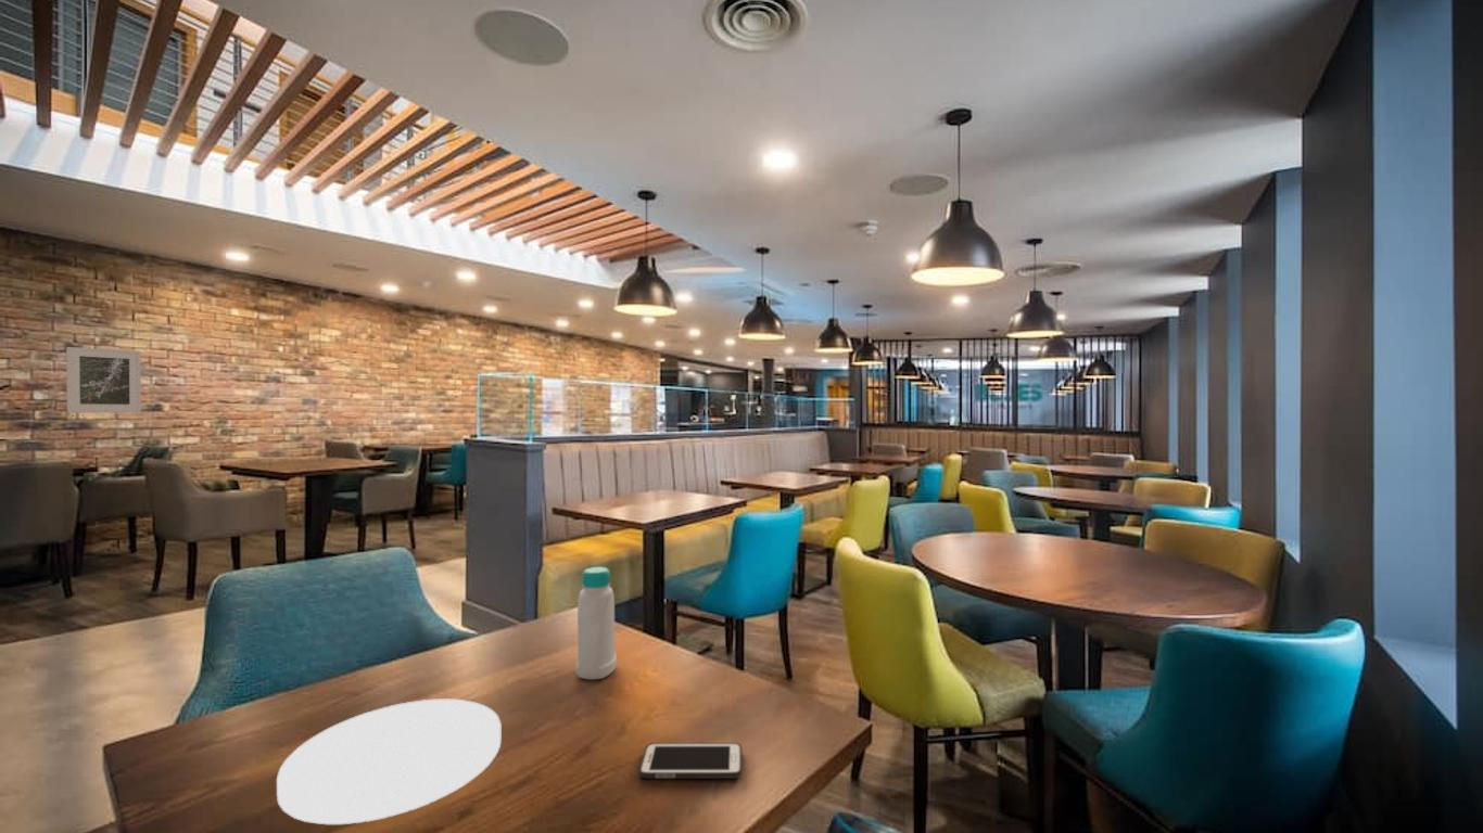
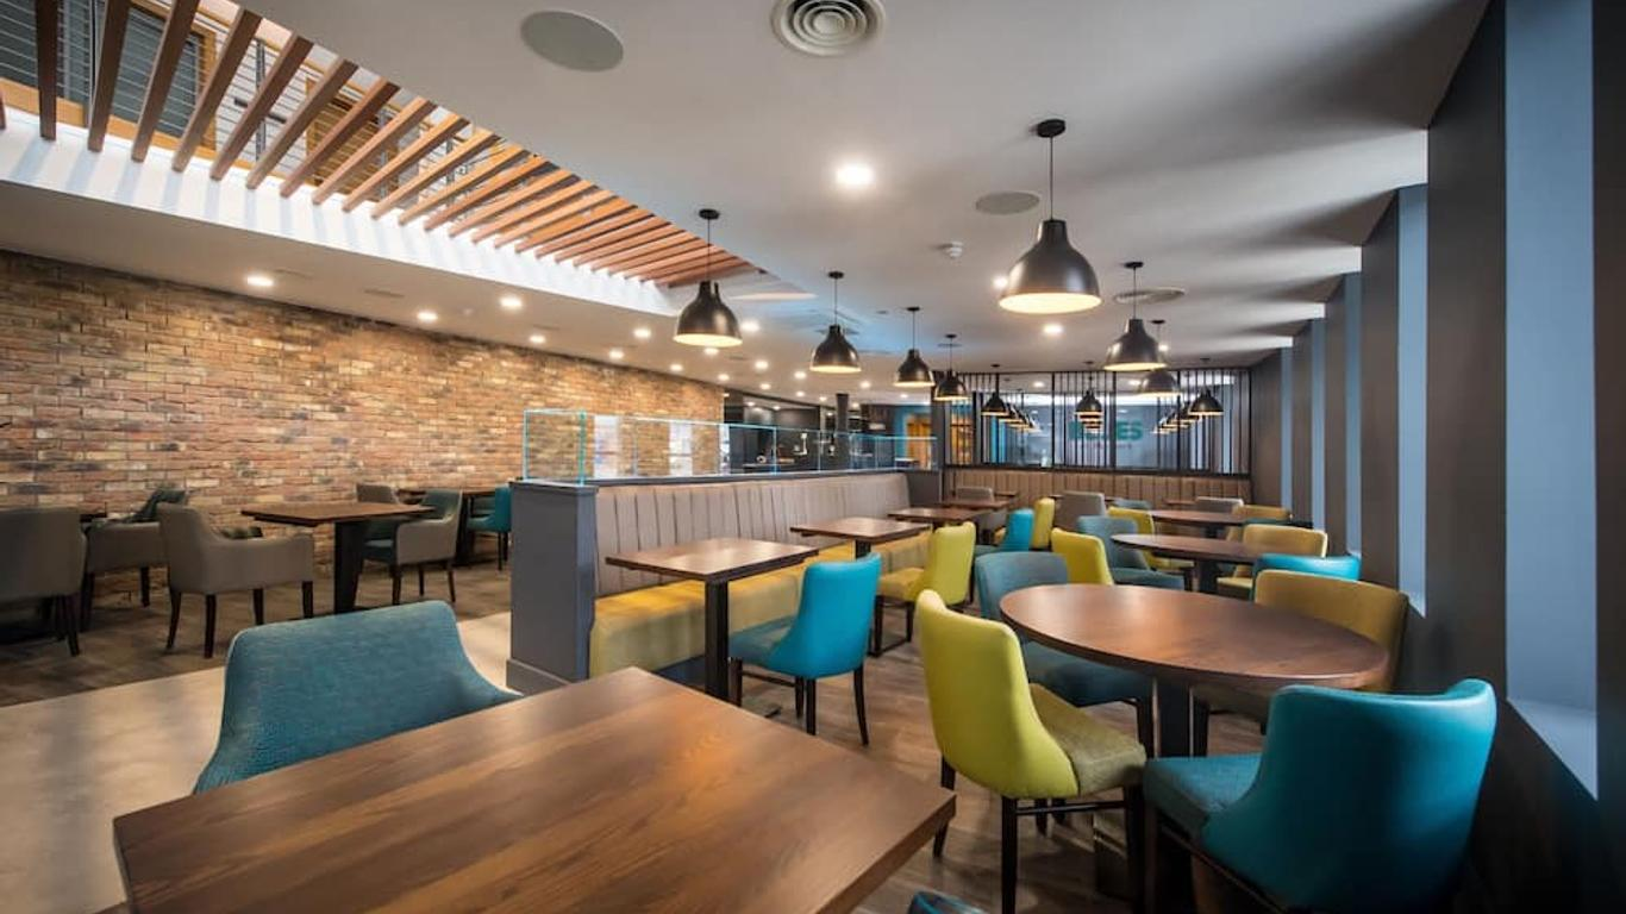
- plate (397, 752)
- bottle (596, 619)
- cell phone (692, 760)
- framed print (104, 381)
